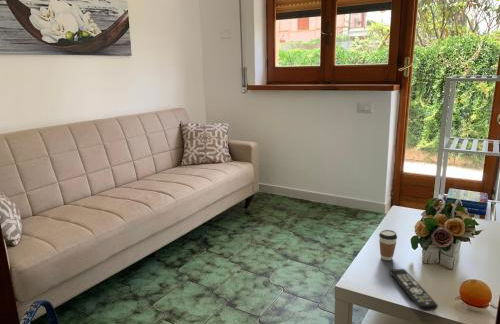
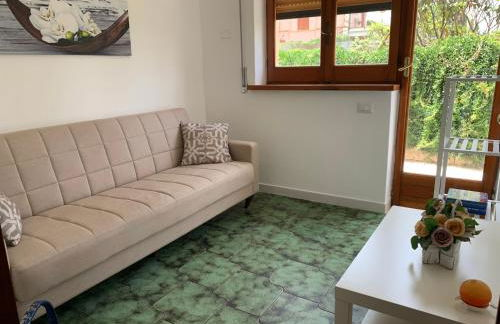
- remote control (411, 288)
- coffee cup (387, 245)
